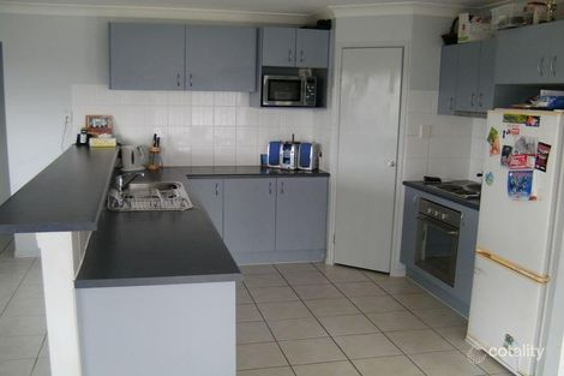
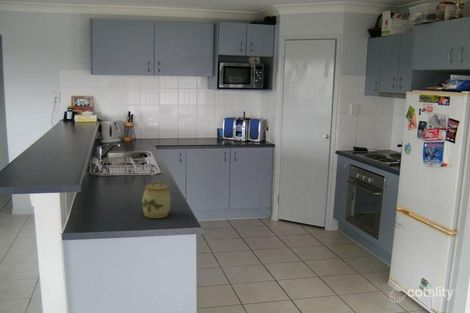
+ jar (156, 197)
